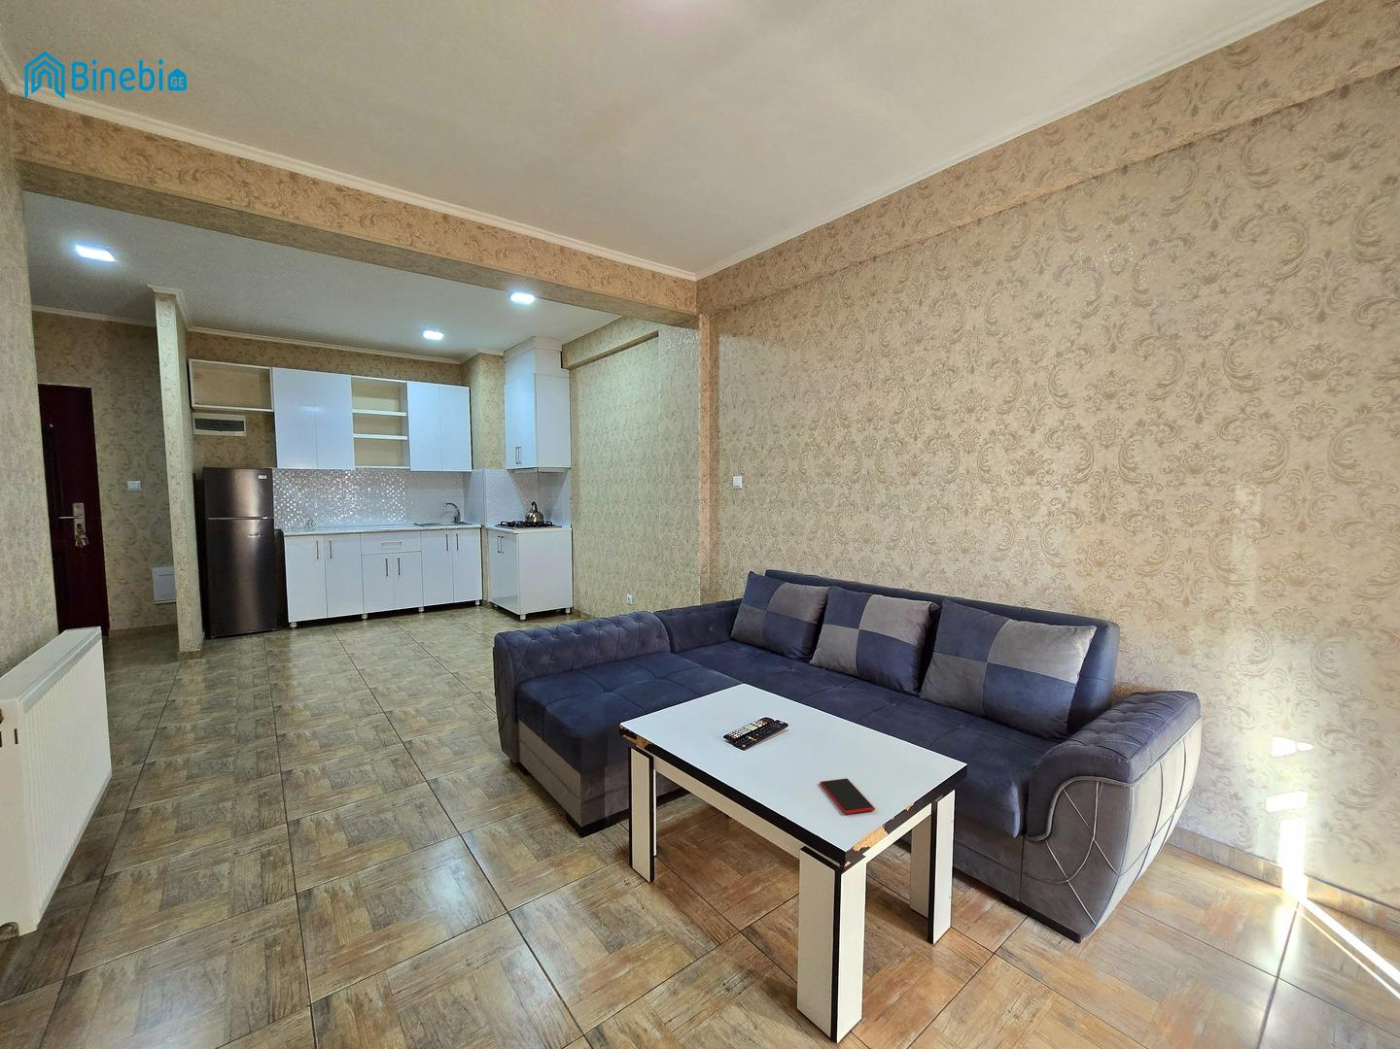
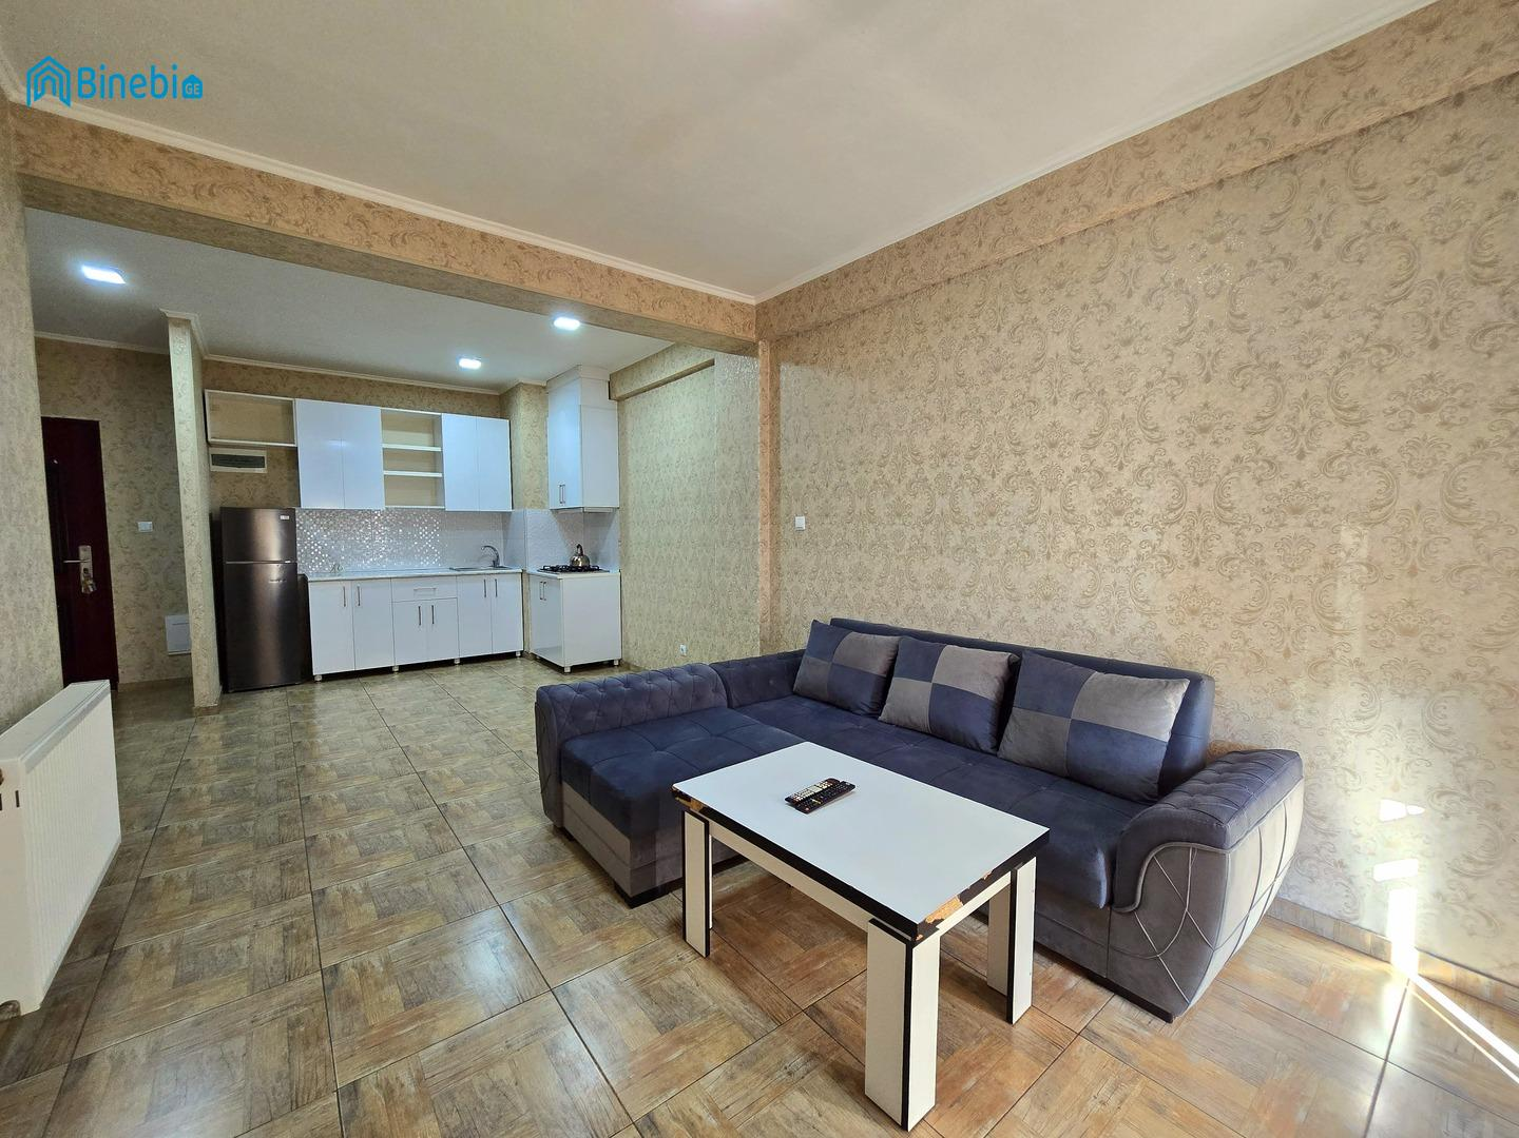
- smartphone (846, 794)
